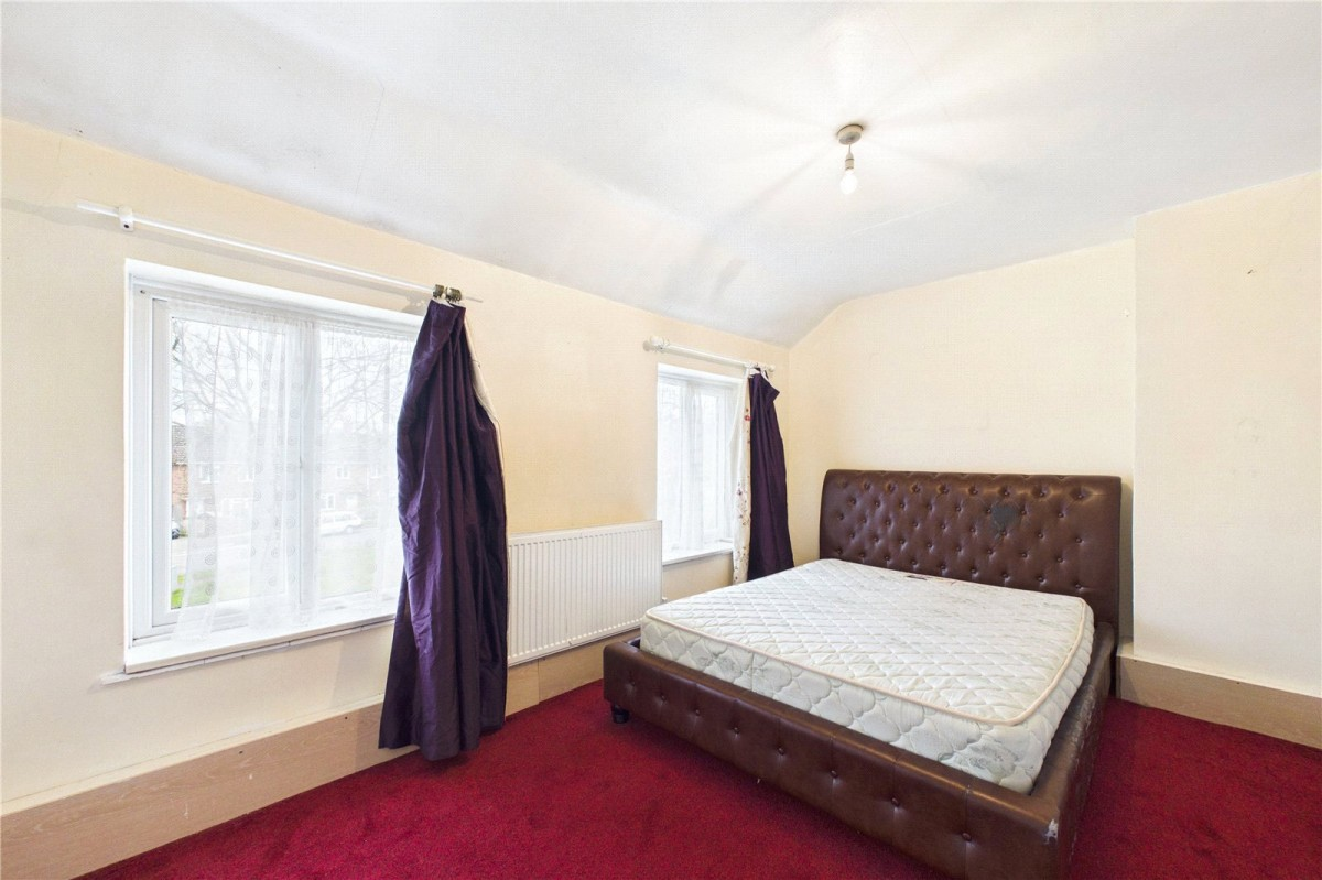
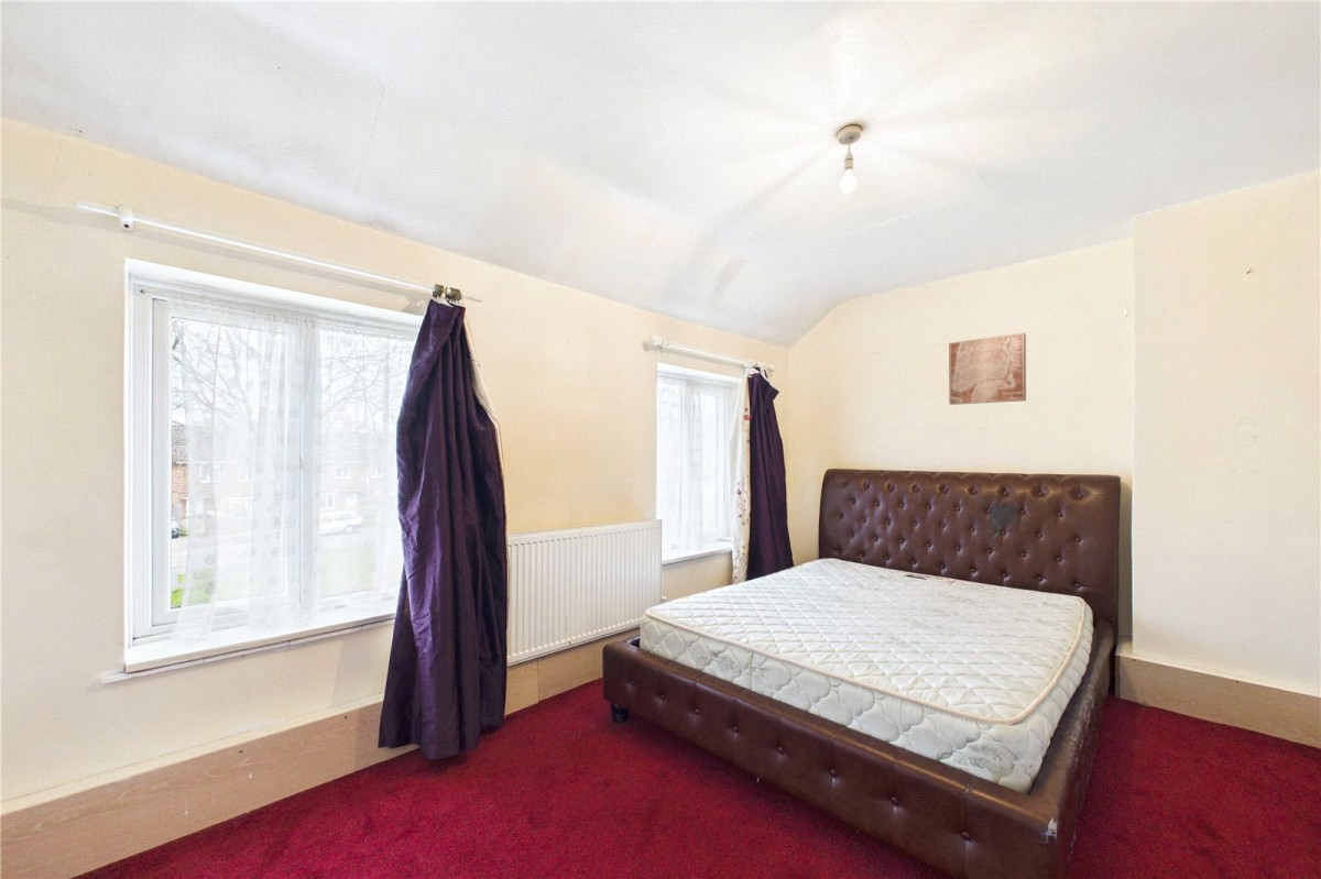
+ wall art (985, 370)
